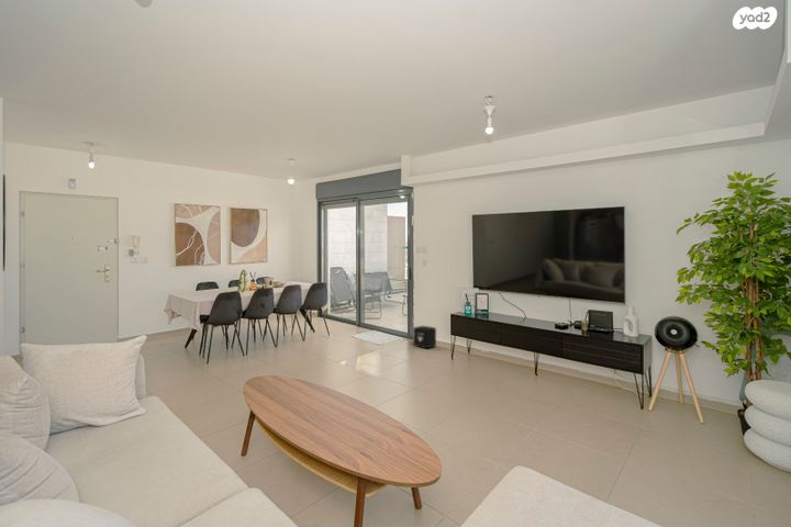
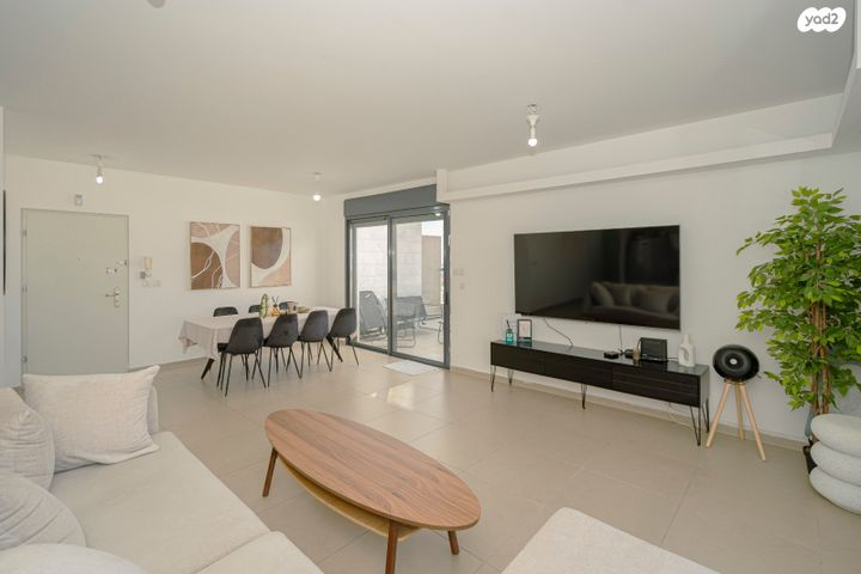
- air purifier (424, 336)
